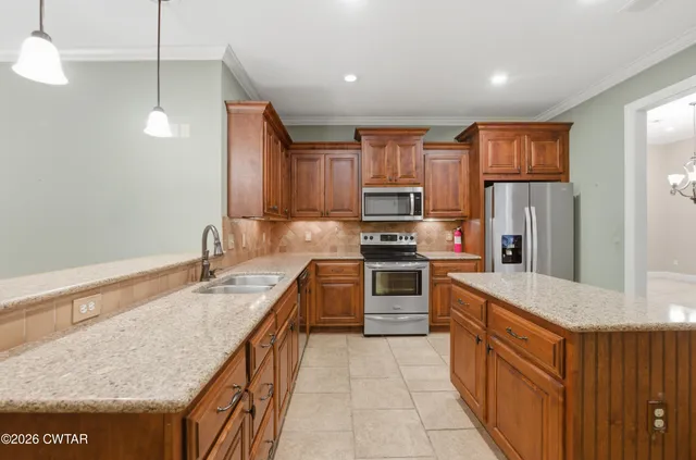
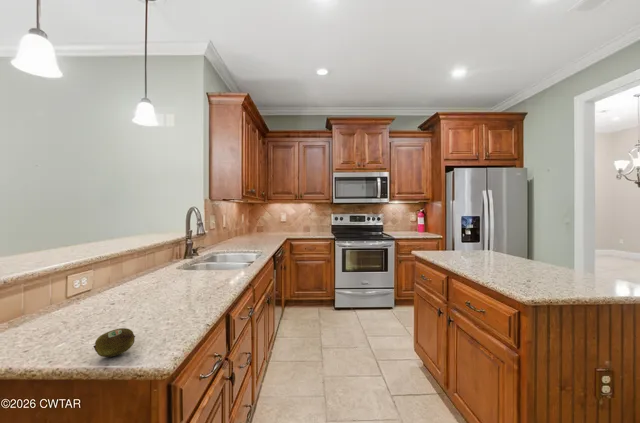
+ fruit (115, 342)
